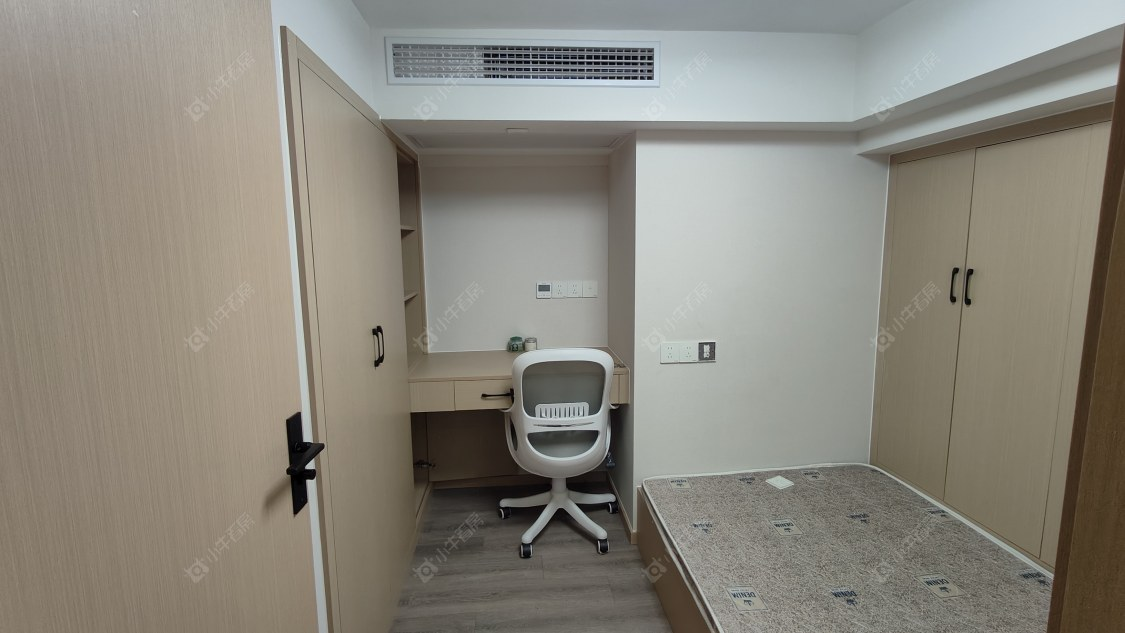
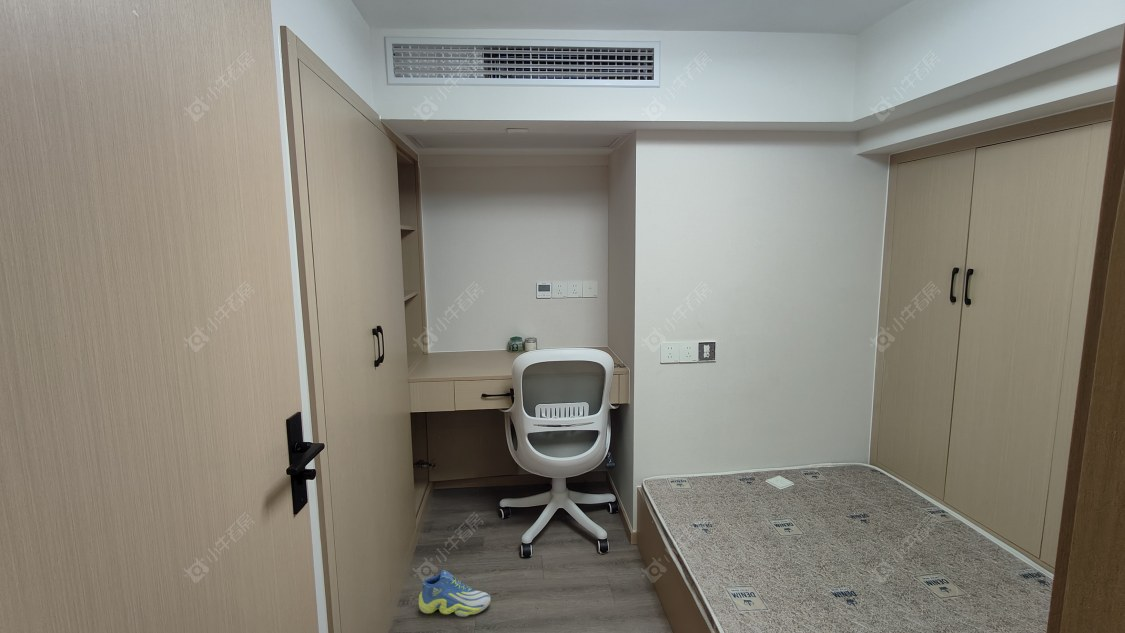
+ sneaker (454, 592)
